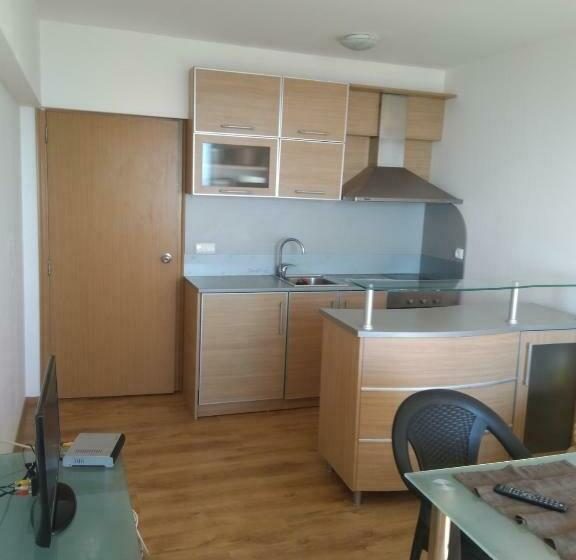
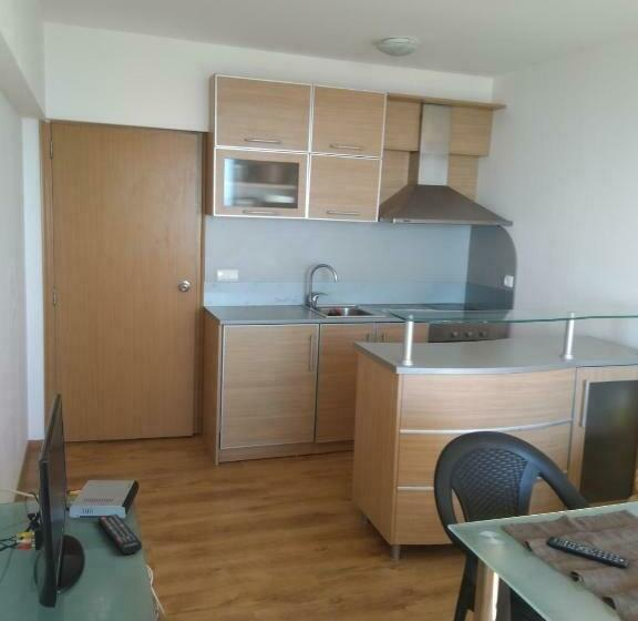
+ remote control (119, 532)
